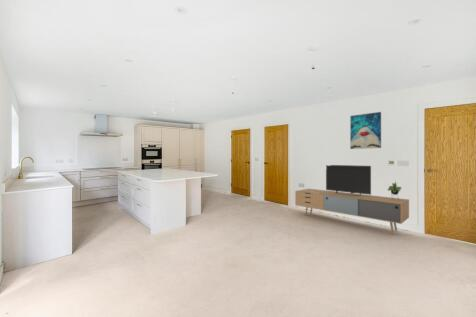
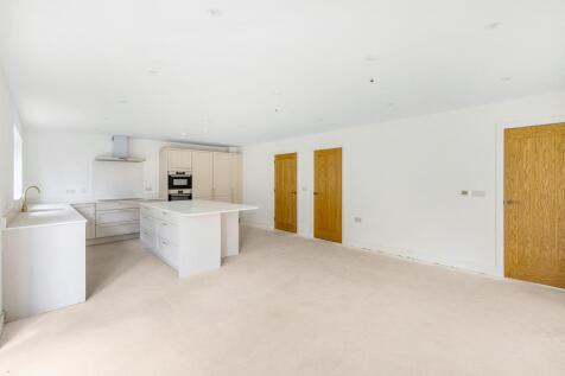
- wall art (365, 131)
- media console (346, 193)
